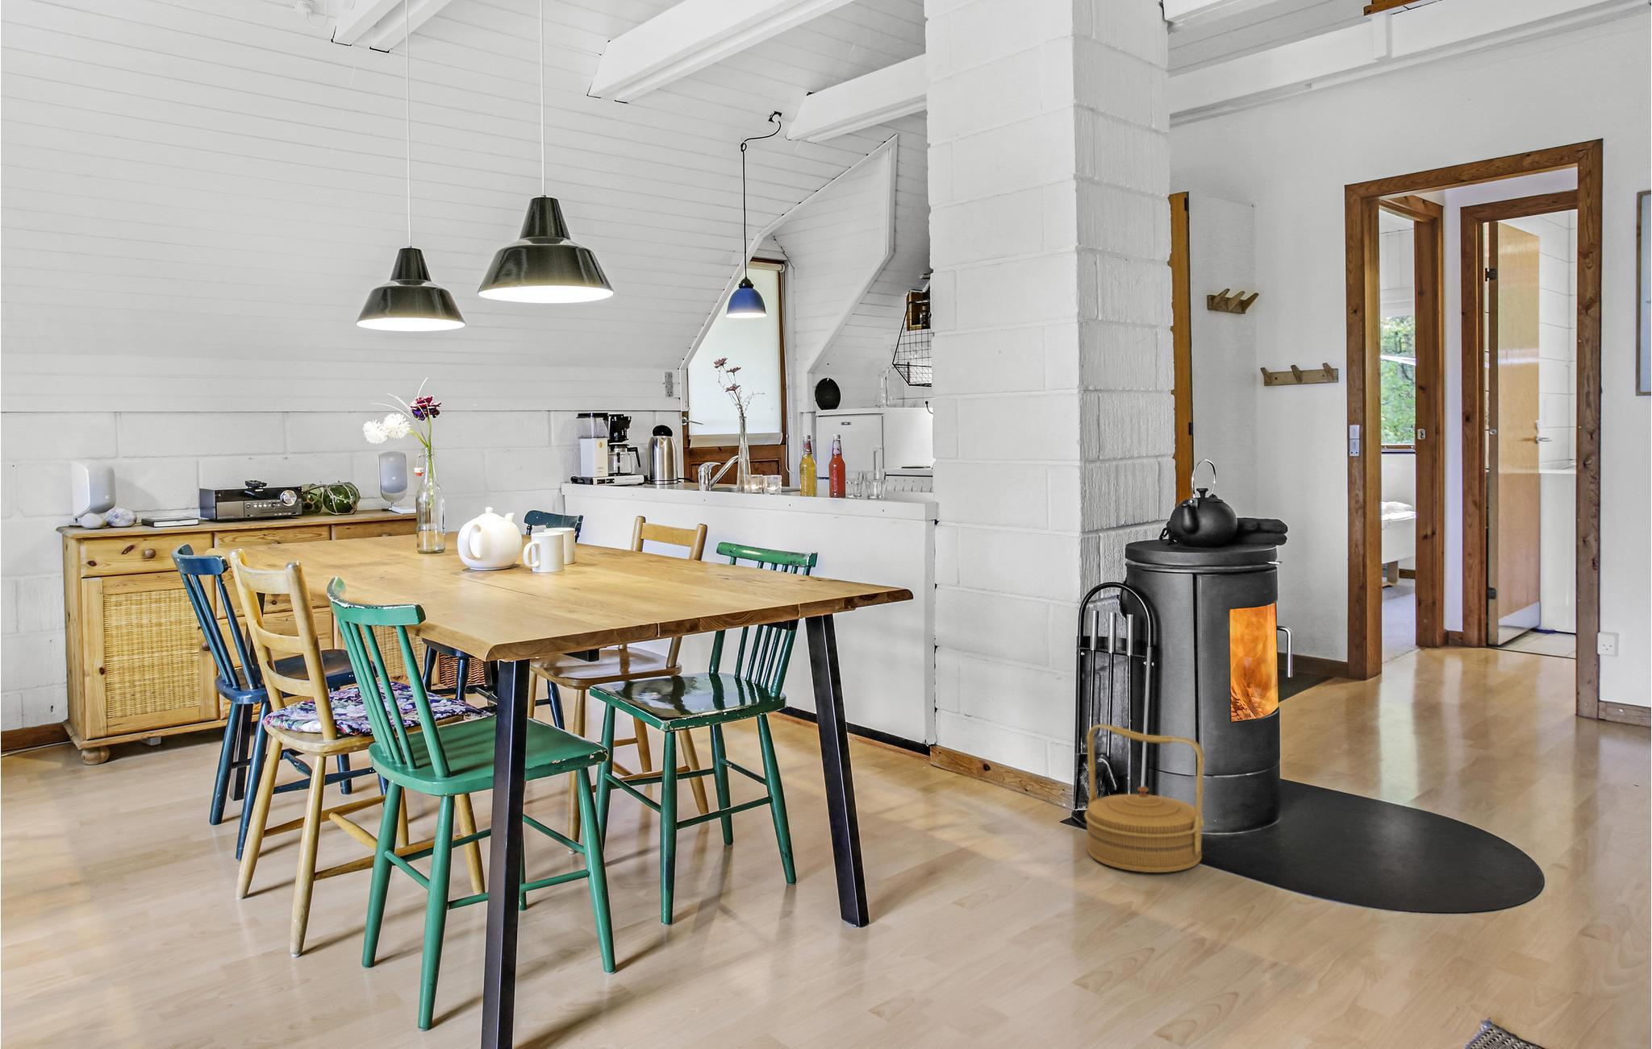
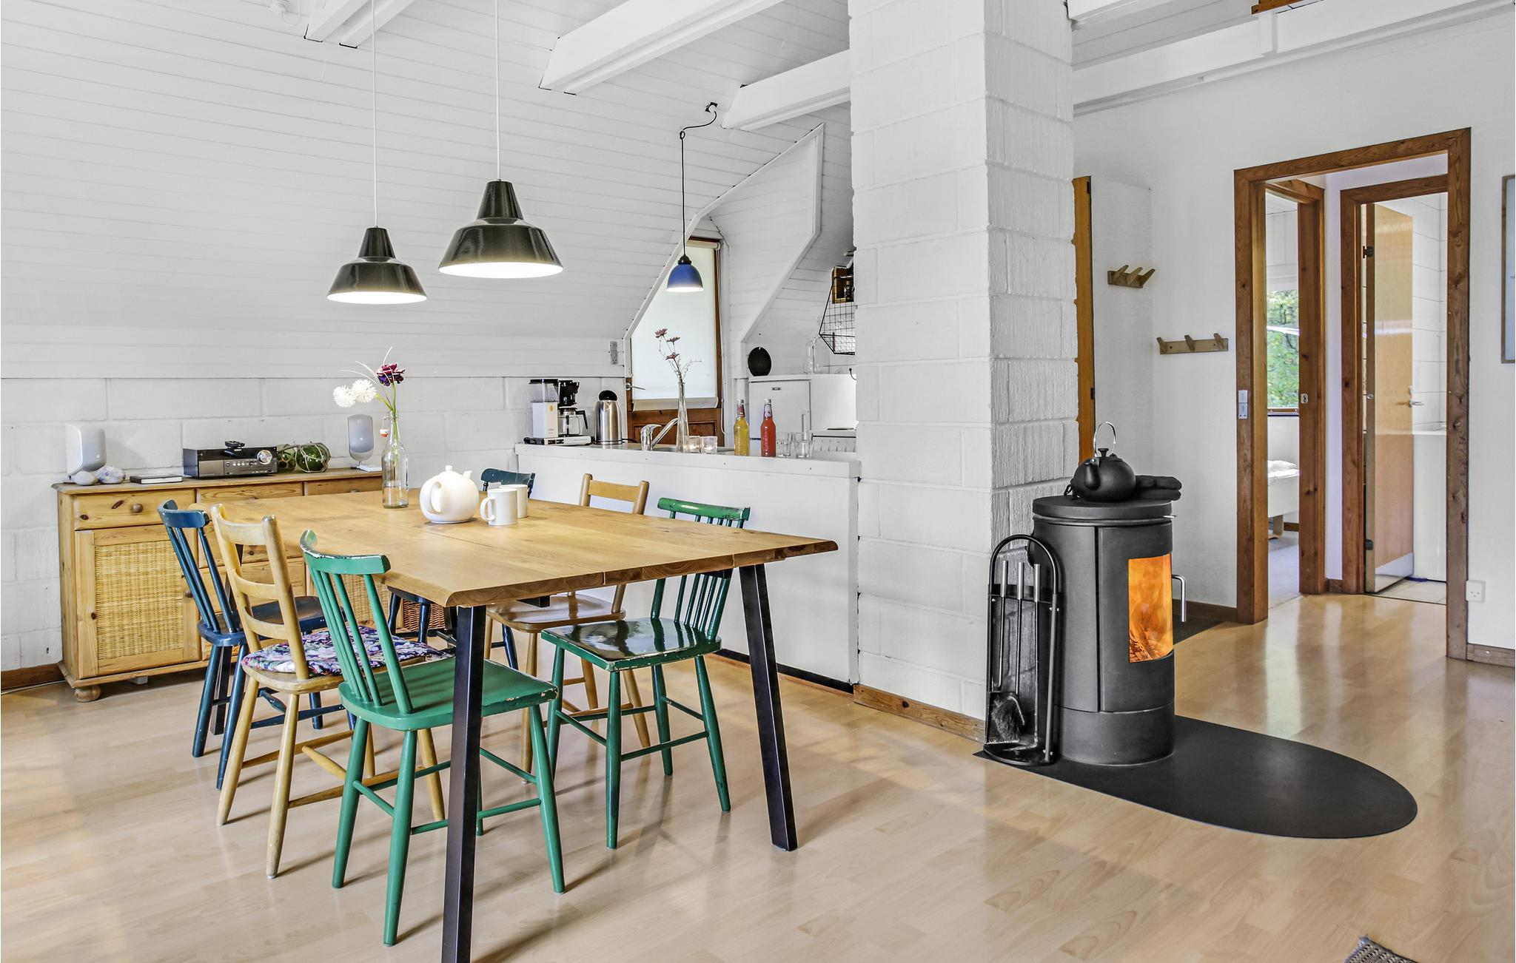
- basket (1143, 792)
